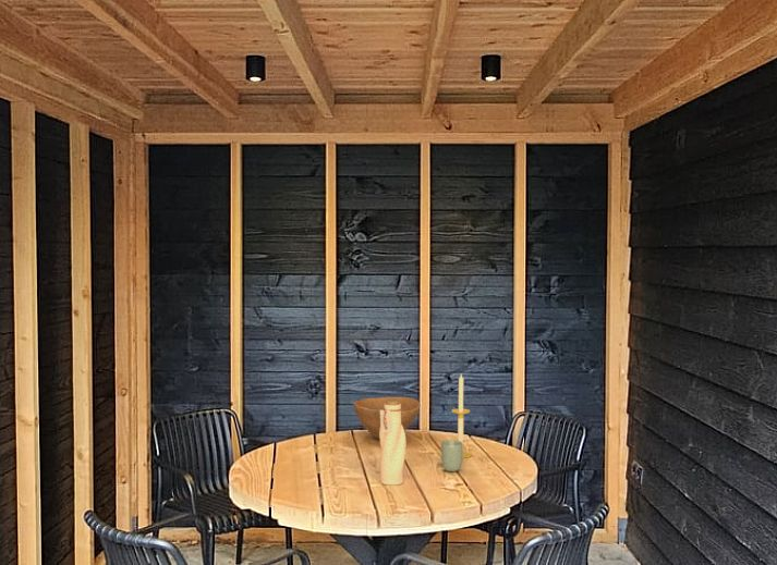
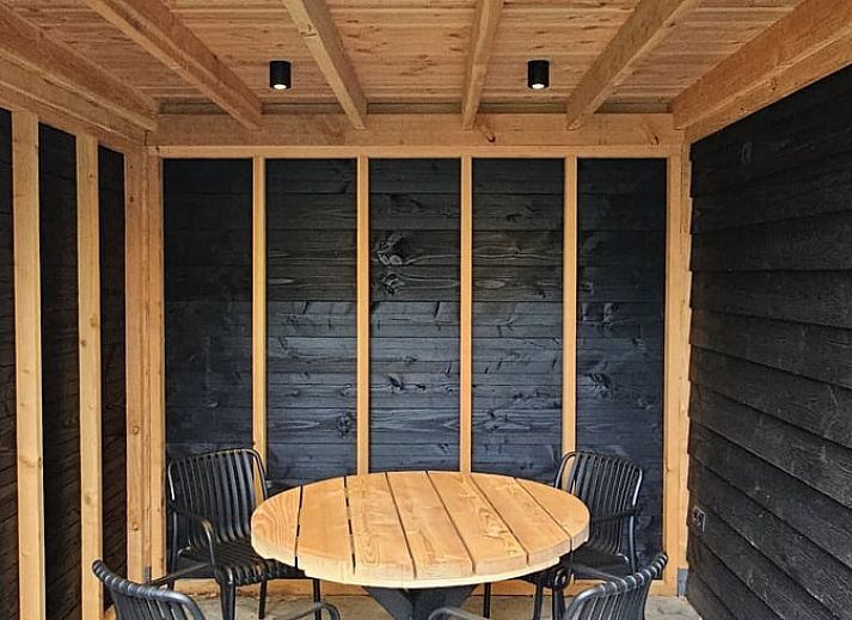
- bowl (379, 420)
- water bottle (391, 441)
- candle (460, 414)
- cup (451, 456)
